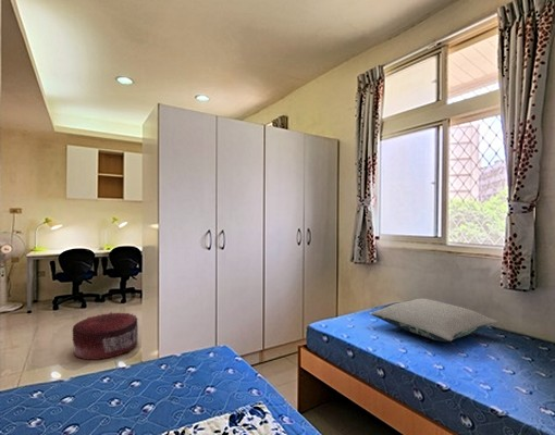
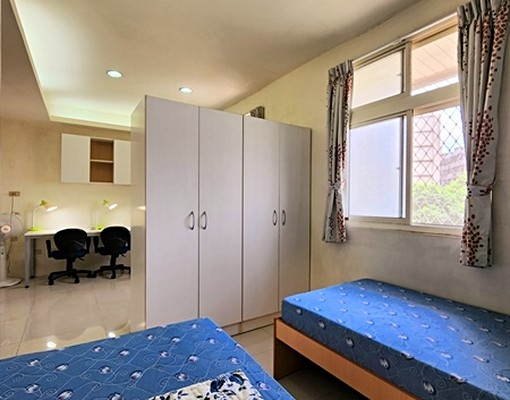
- pillow (431, 318)
- pouf (107, 332)
